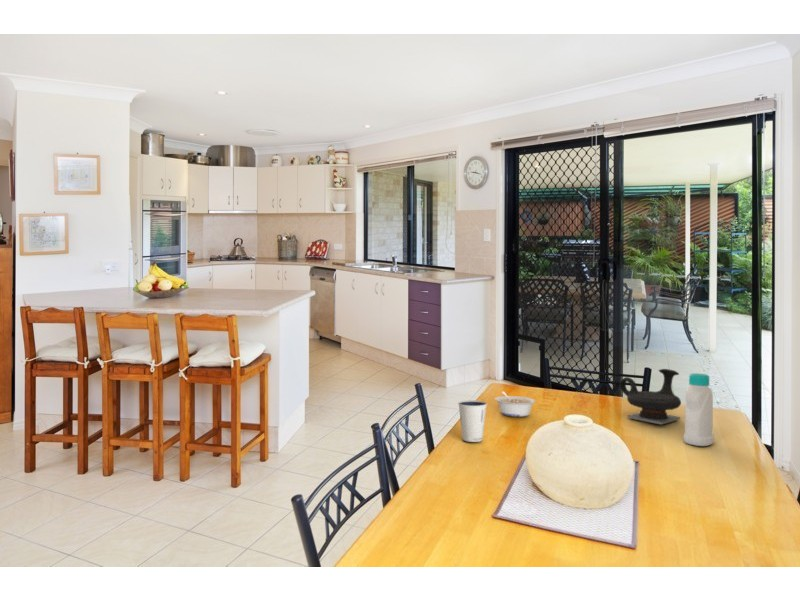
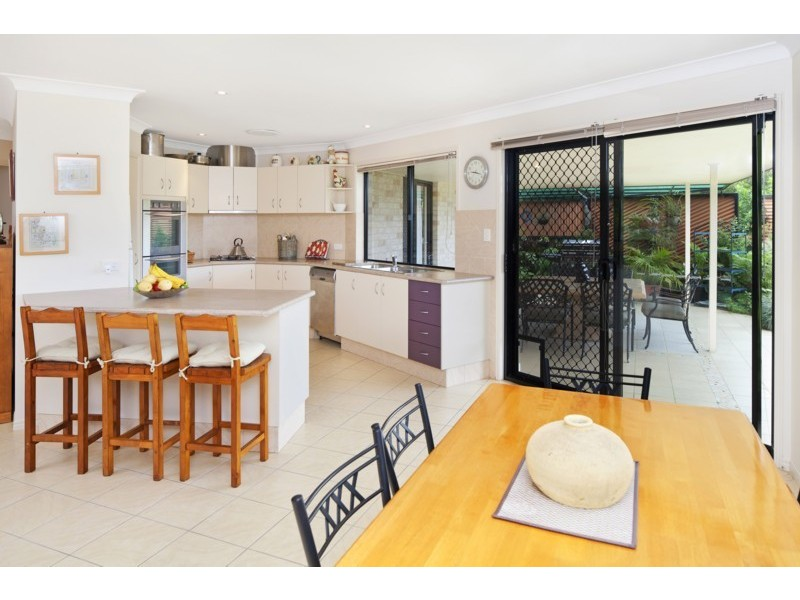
- teapot (650, 393)
- legume (513, 405)
- bottle (698, 408)
- dixie cup (472, 421)
